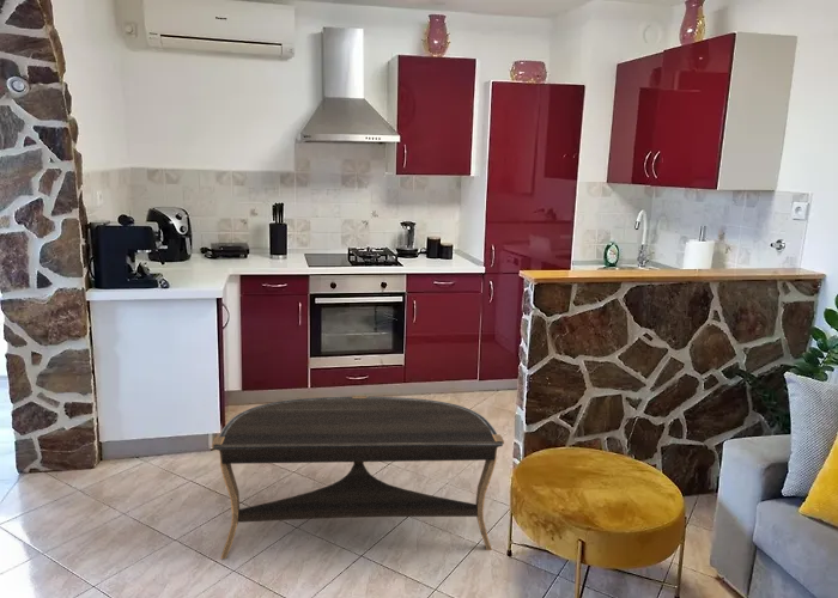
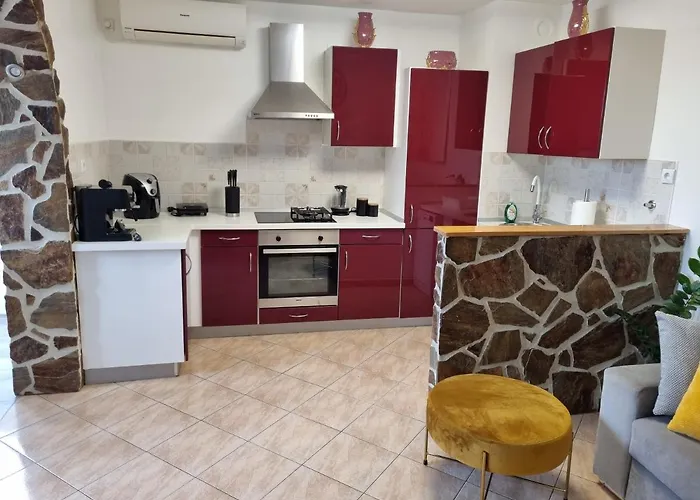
- coffee table (359, 471)
